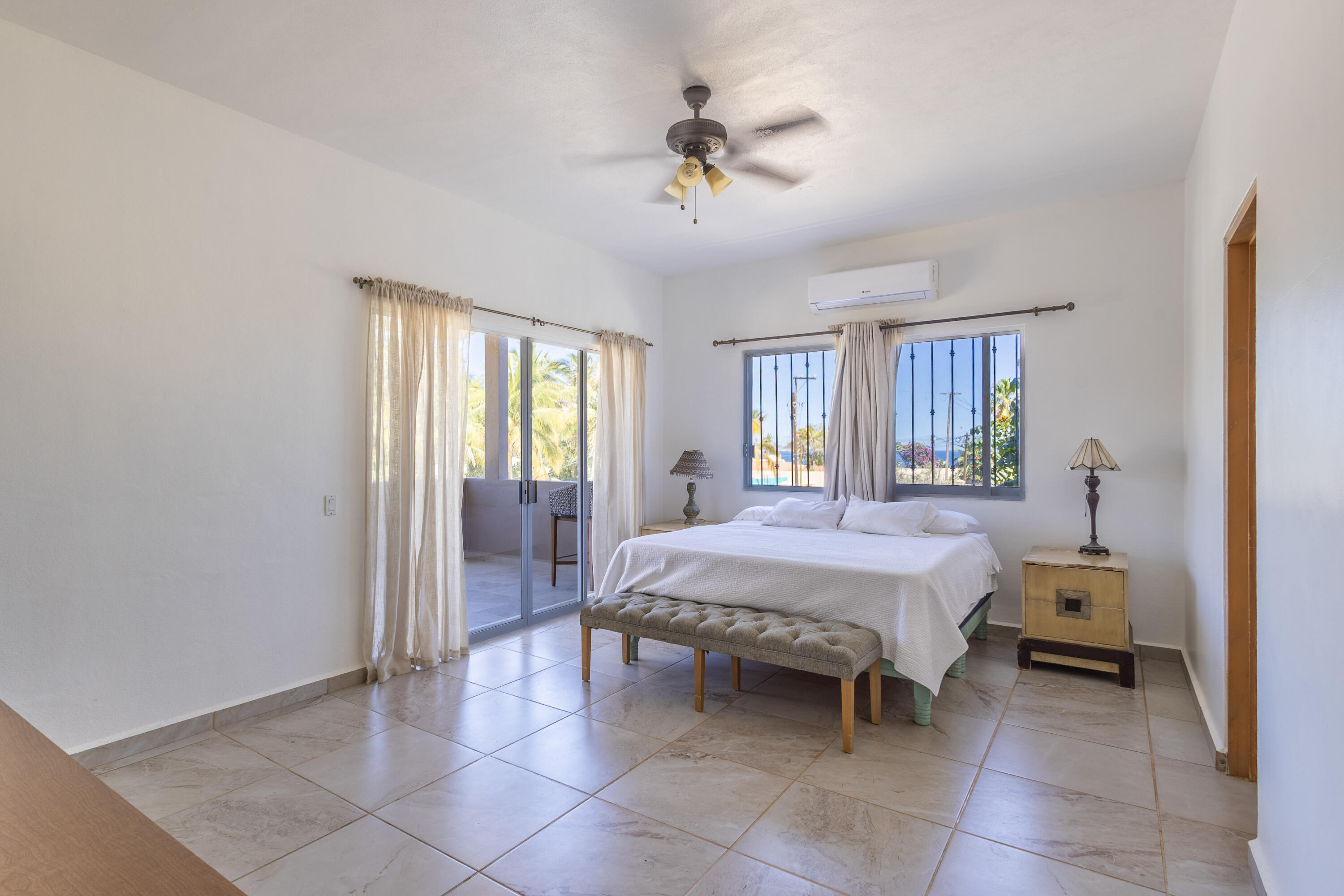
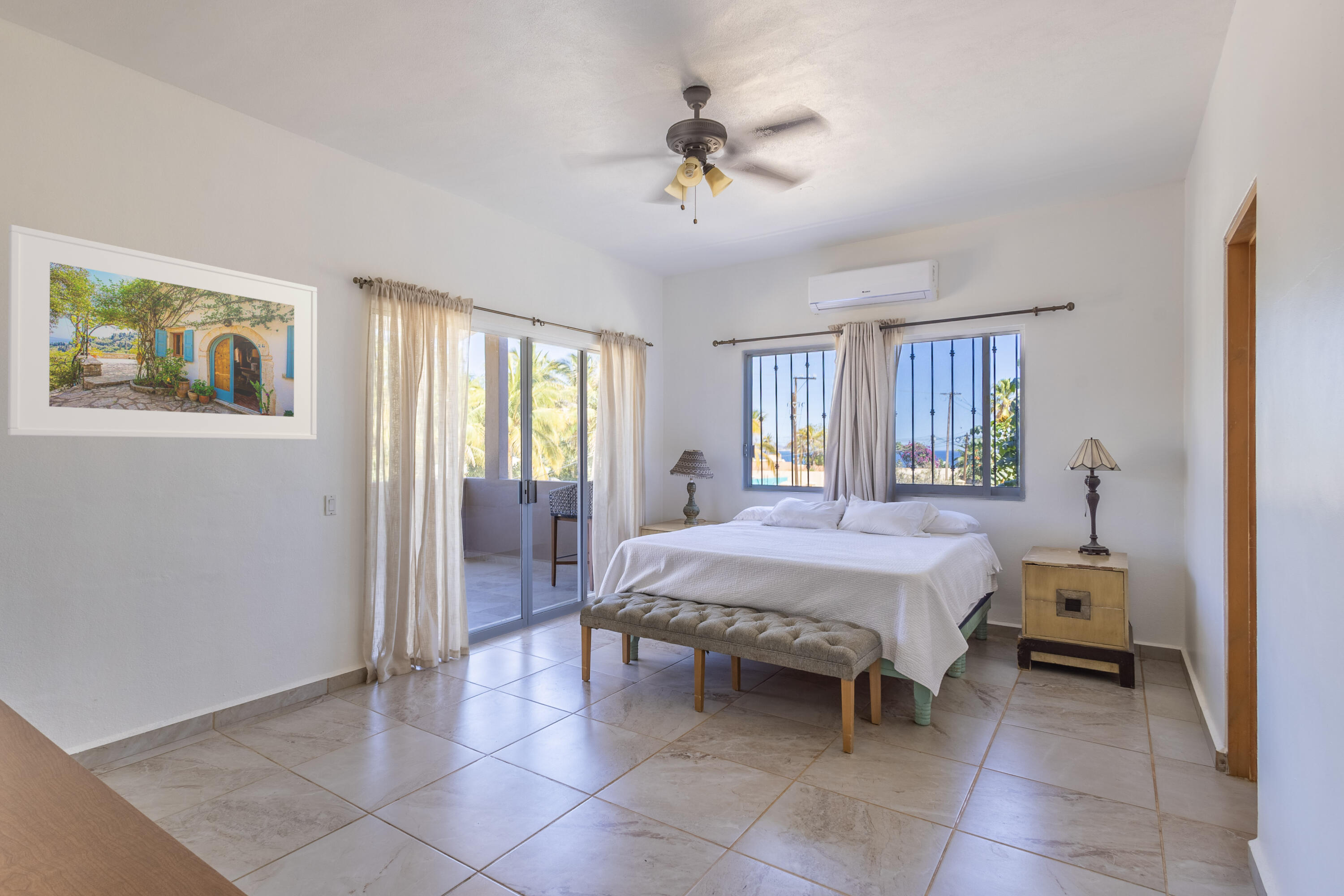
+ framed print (187, 349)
